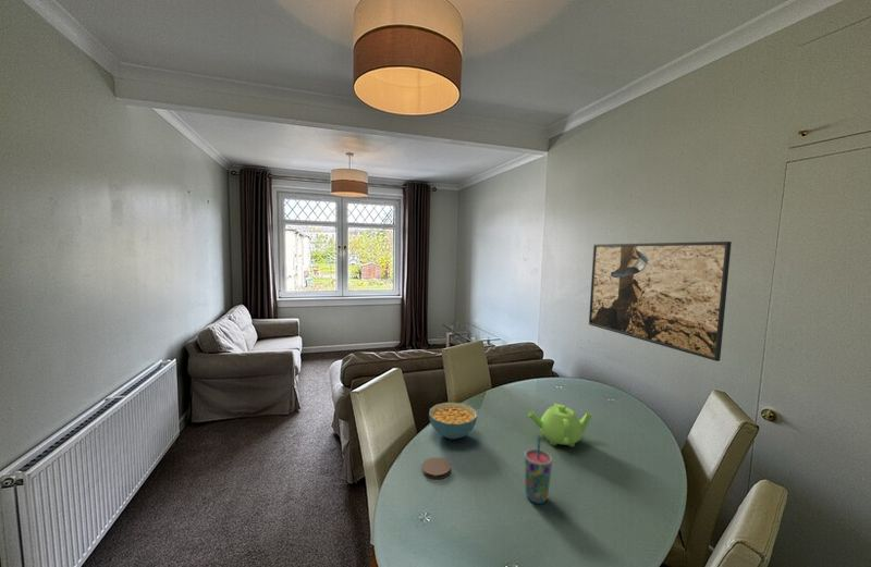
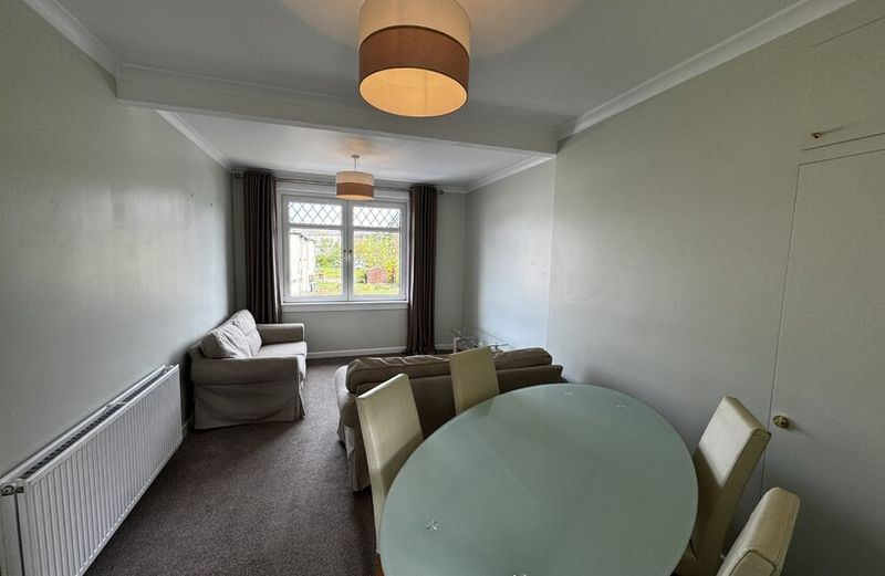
- cereal bowl (452, 423)
- coaster (436, 467)
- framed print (645, 292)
- cup (537, 467)
- teapot (559, 422)
